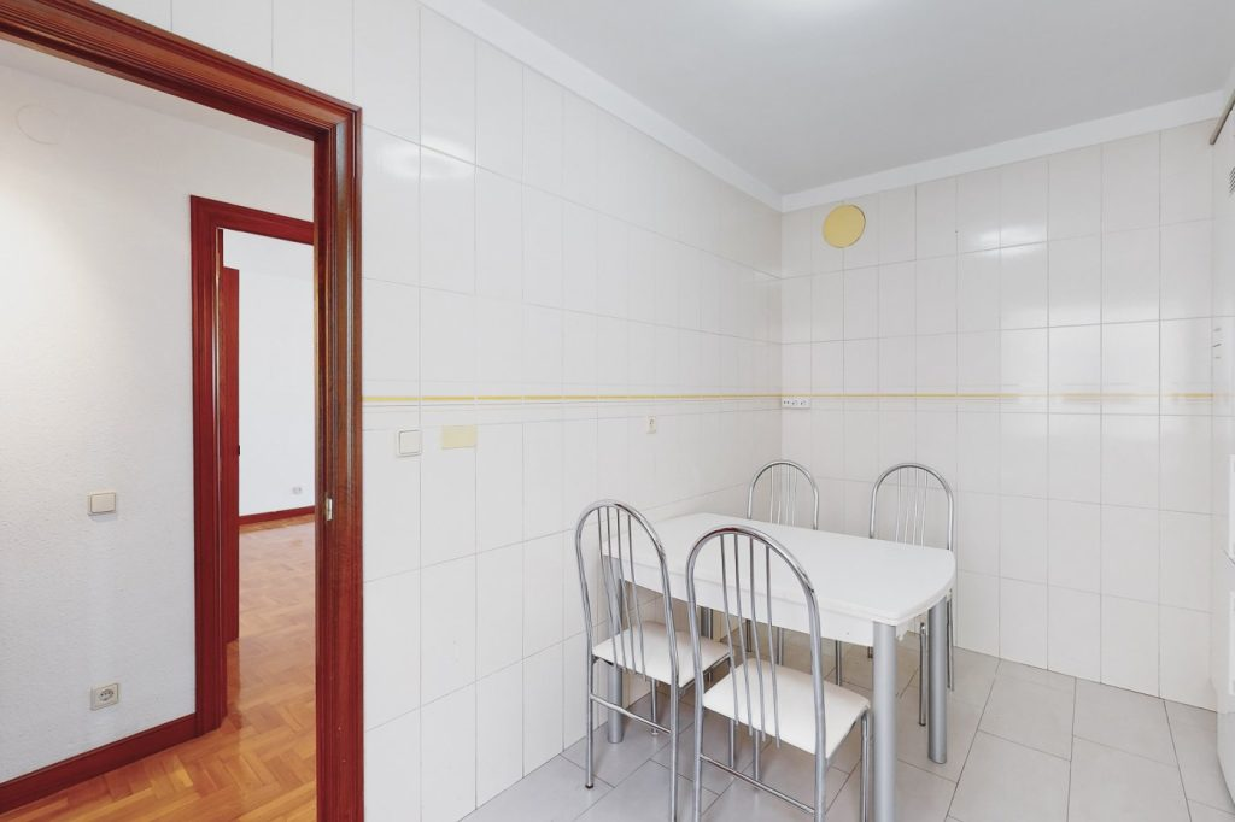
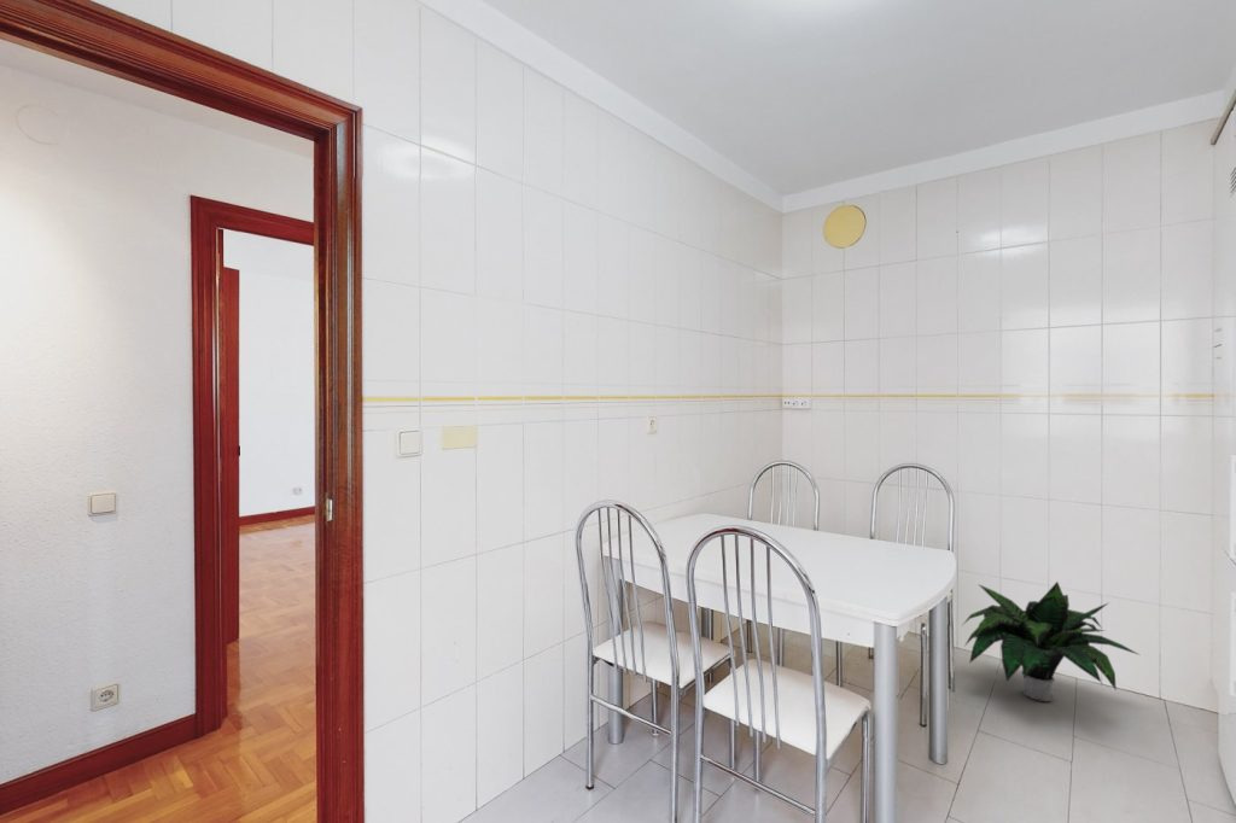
+ potted plant (1044, 641)
